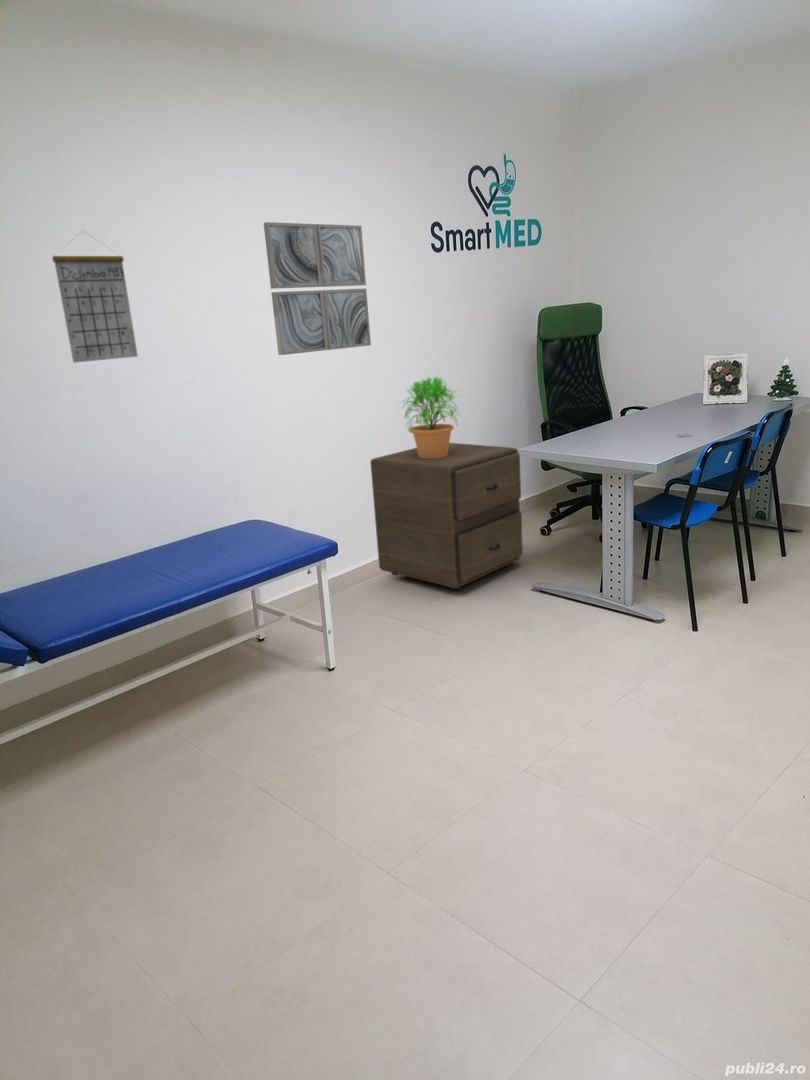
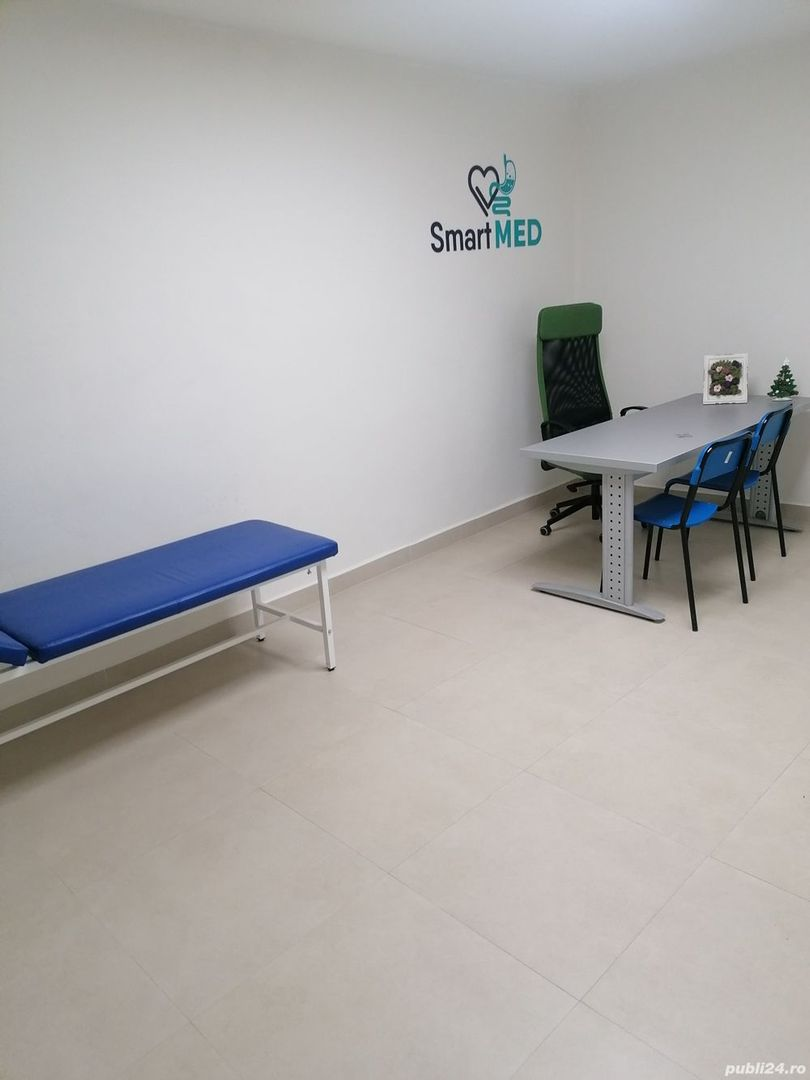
- filing cabinet (451, 513)
- wall art (321, 290)
- potted plant (429, 415)
- calendar (95, 296)
